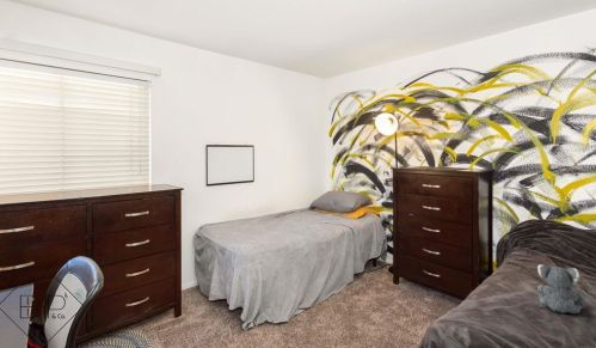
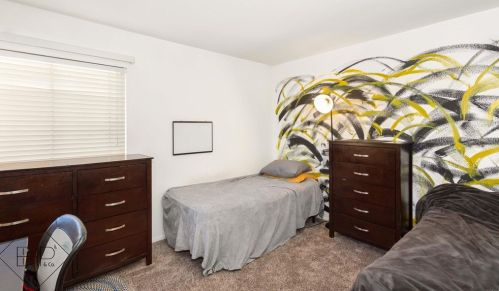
- koala plush (559, 286)
